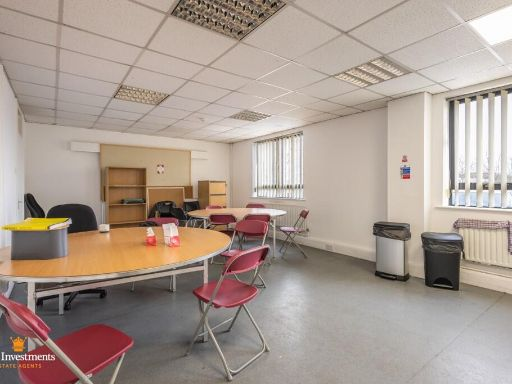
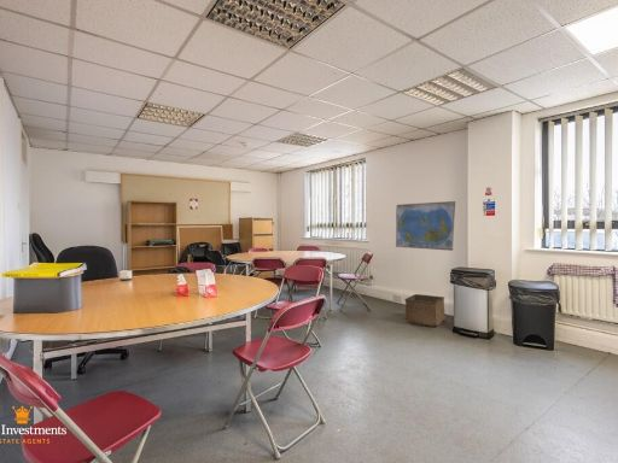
+ world map (422, 225)
+ storage bin (425, 309)
